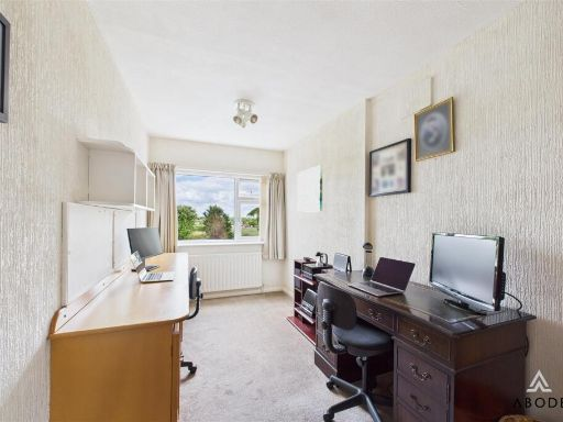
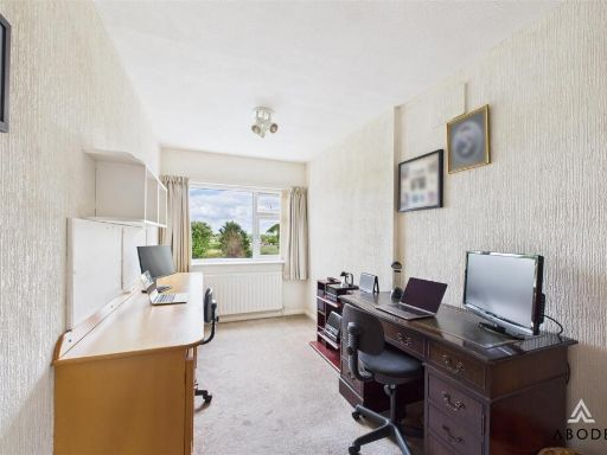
- wall art (308, 190)
